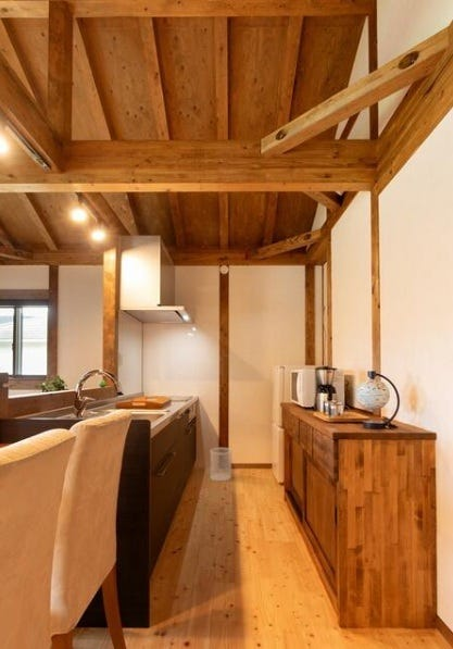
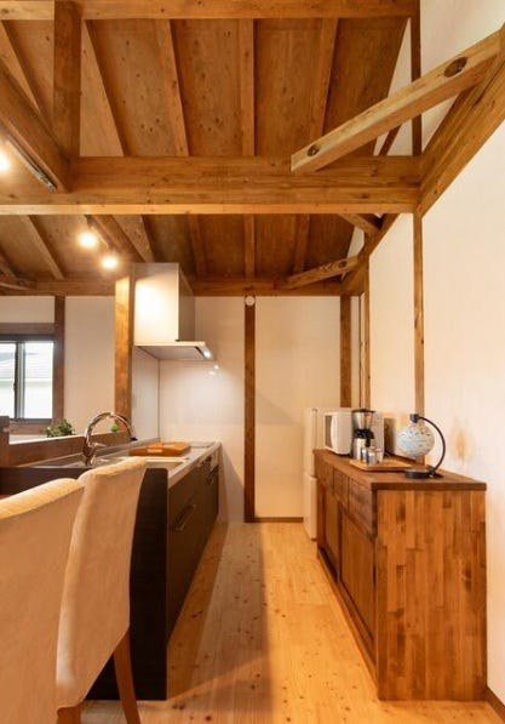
- wastebasket (221, 463)
